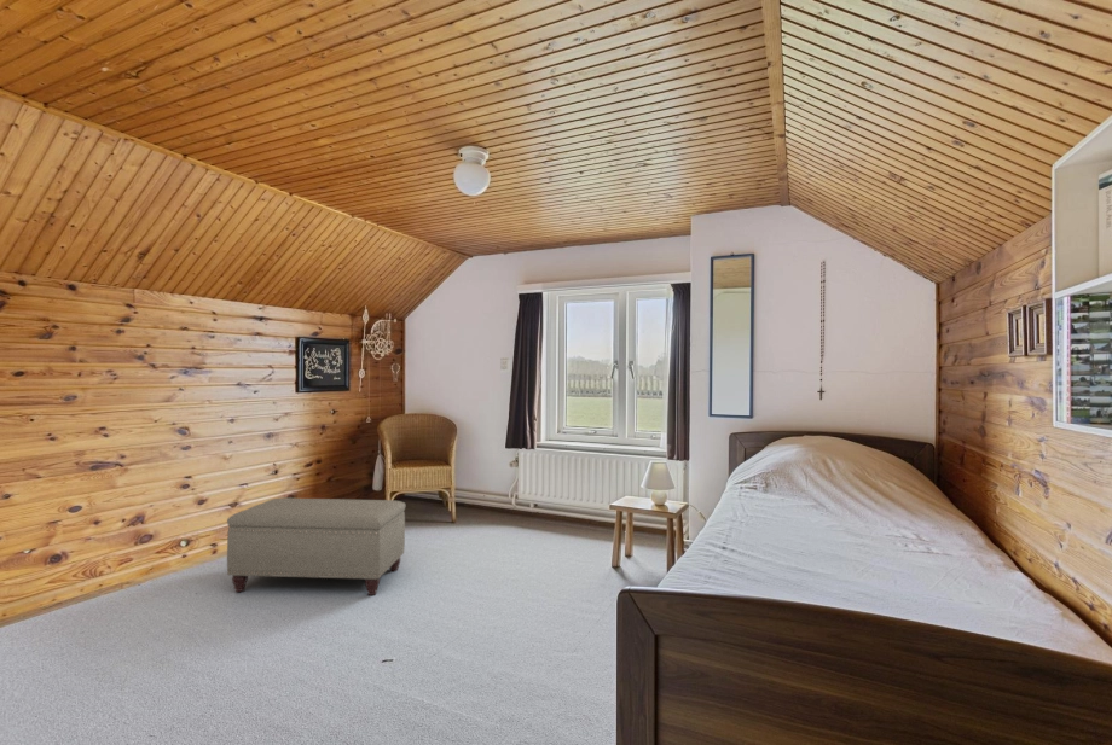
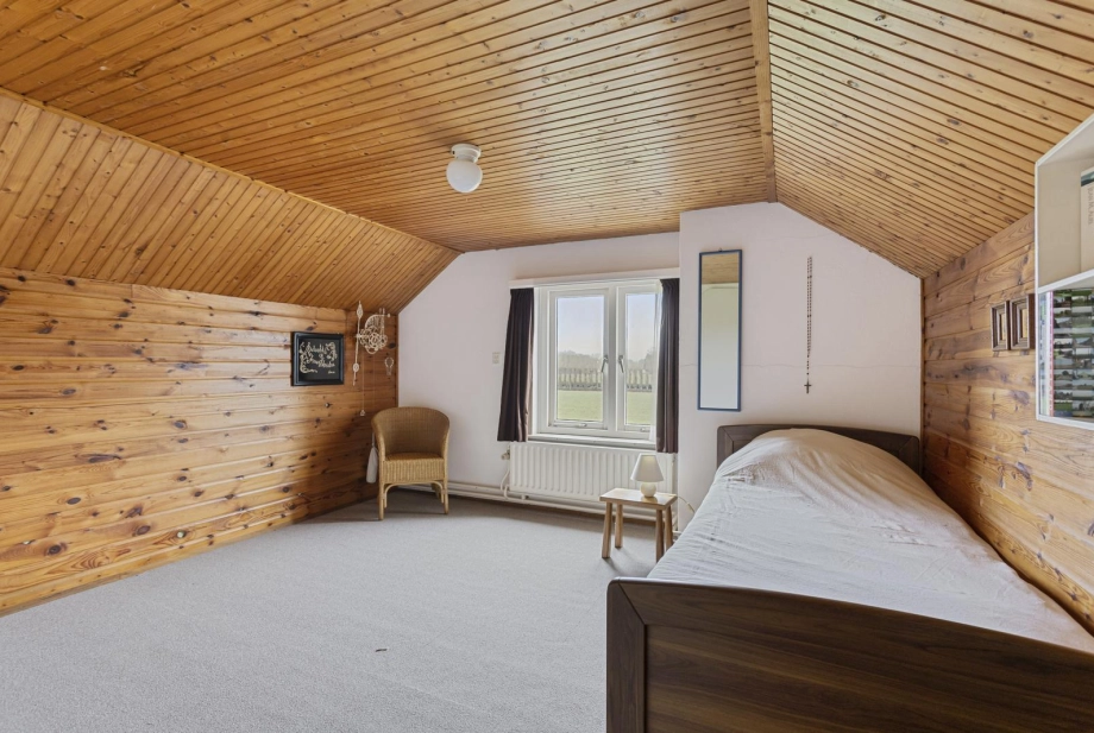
- ottoman (322, 542)
